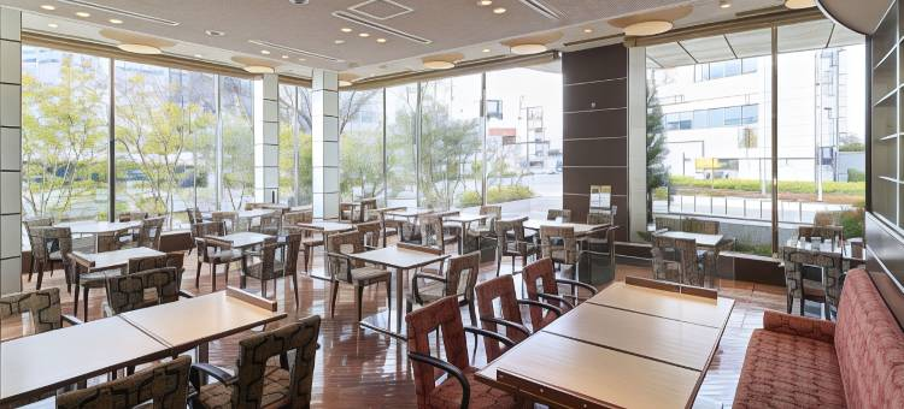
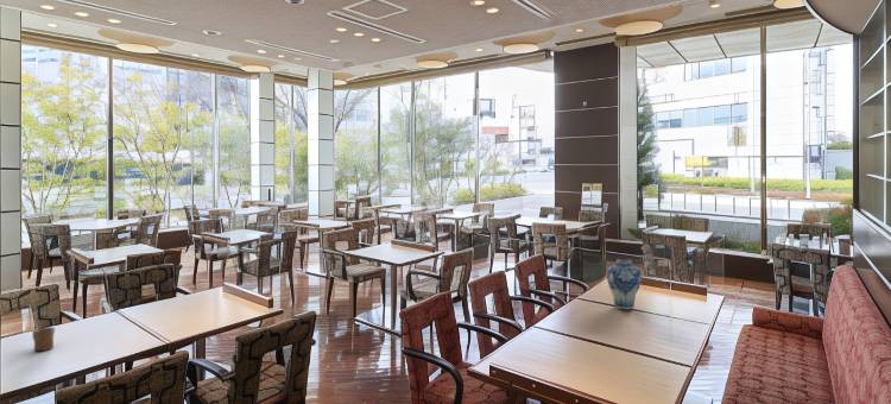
+ mug (42, 339)
+ vase (624, 283)
